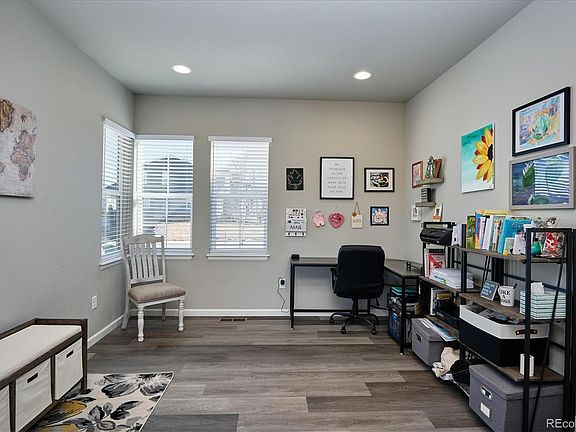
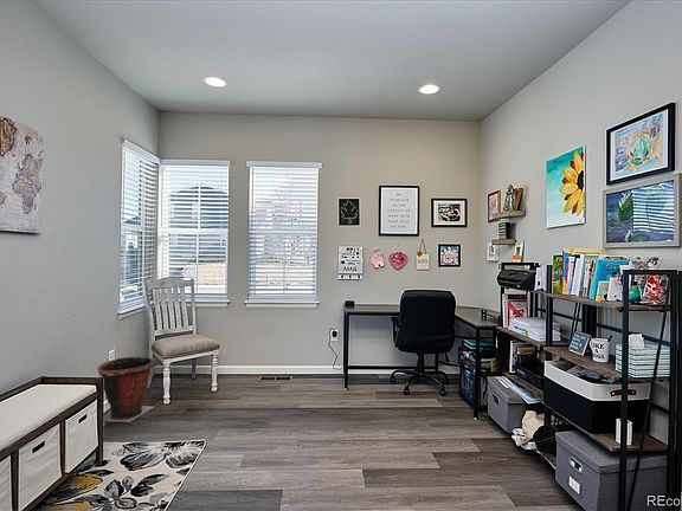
+ waste bin (128, 386)
